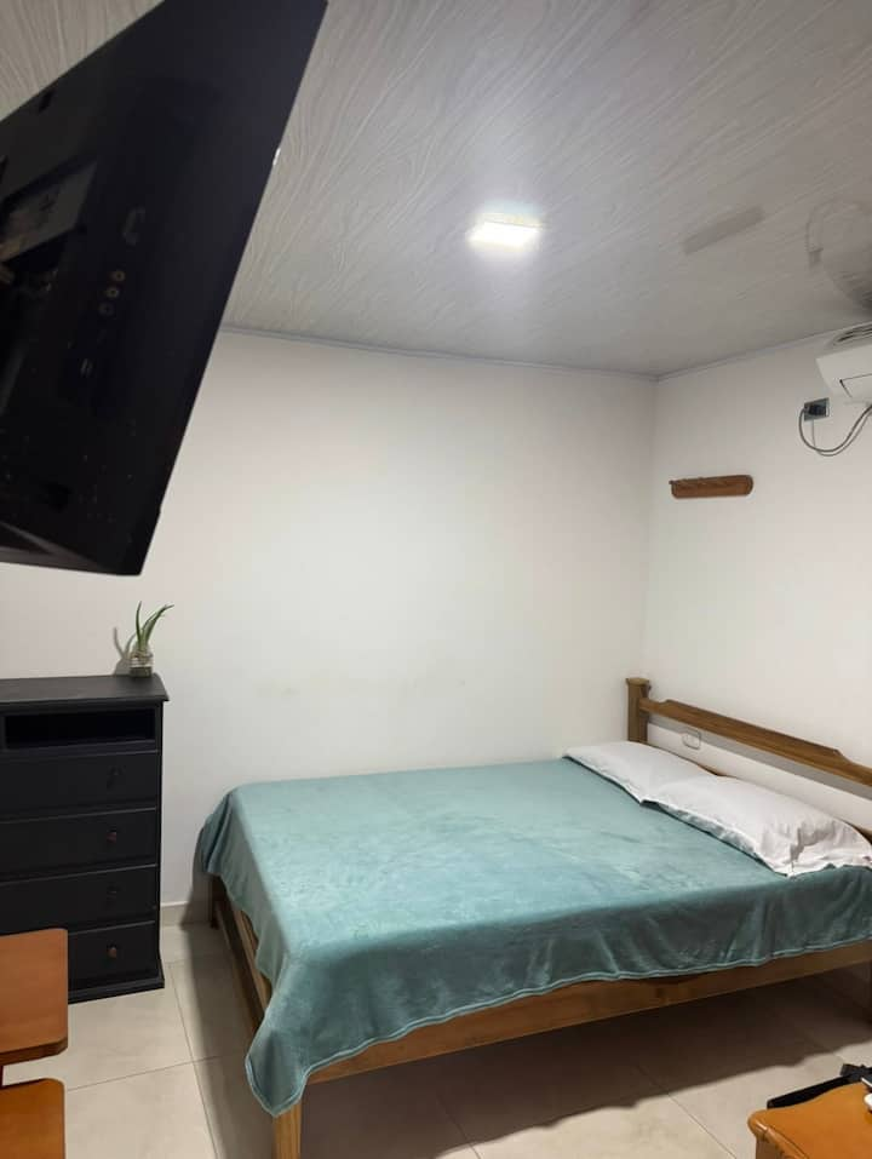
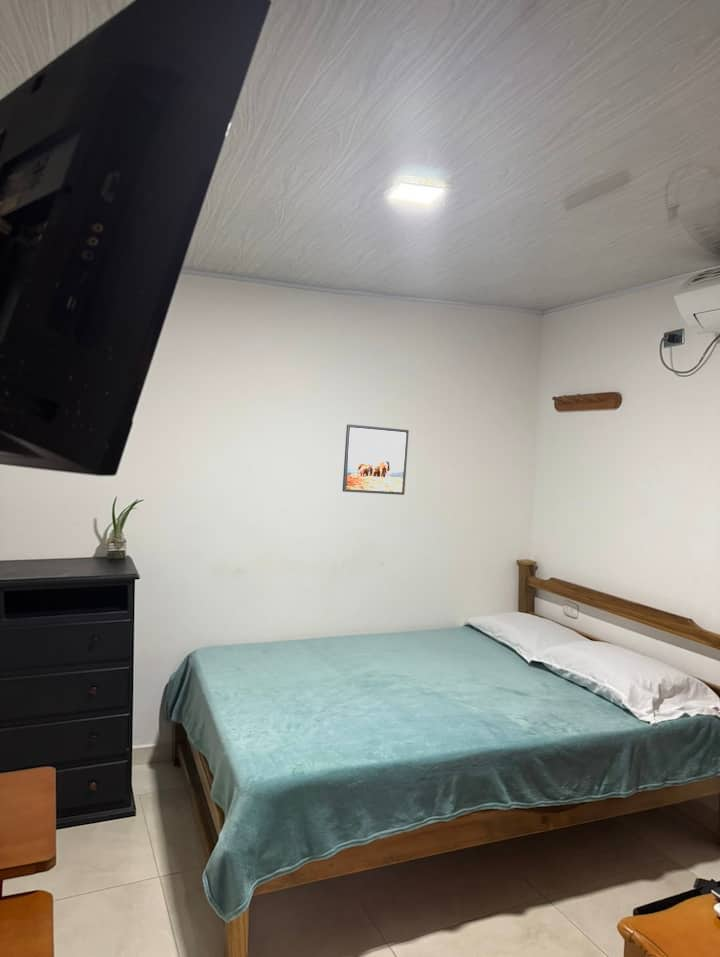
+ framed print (376, 460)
